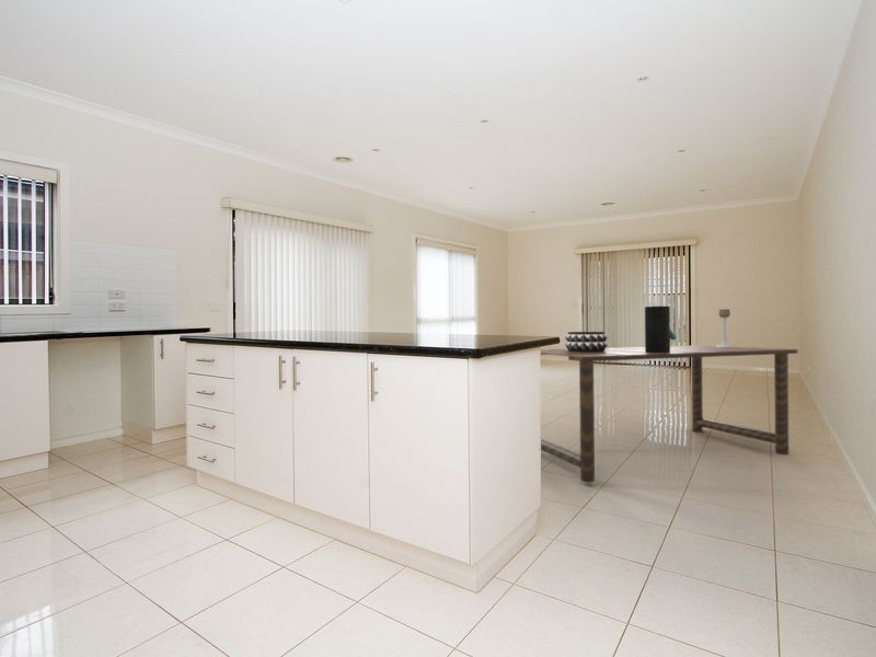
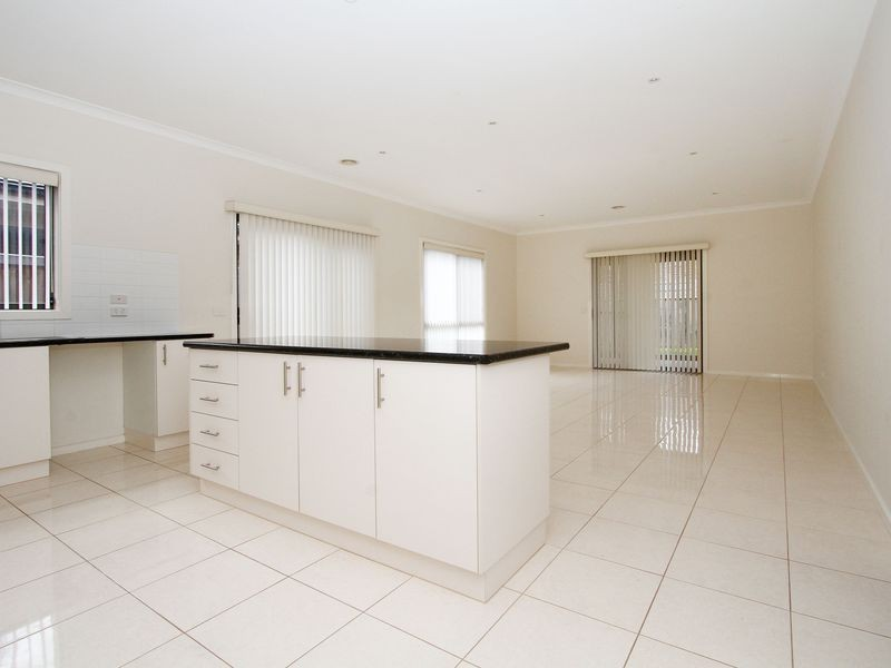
- candle holder (724, 327)
- dining table (692, 401)
- vase (658, 328)
- decorative bowl (586, 341)
